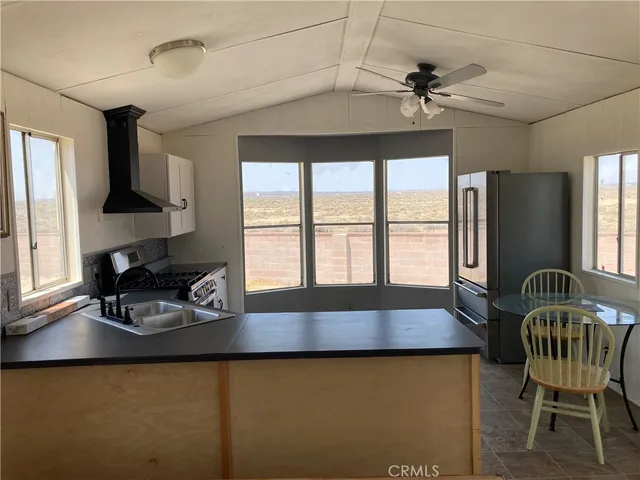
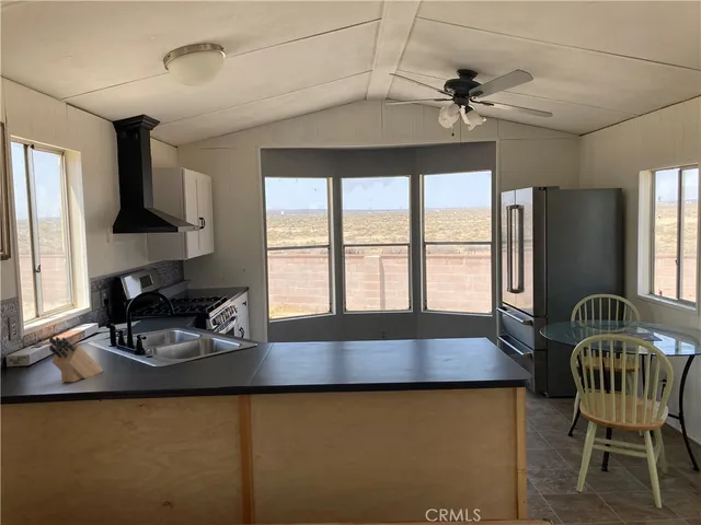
+ knife block (74, 354)
